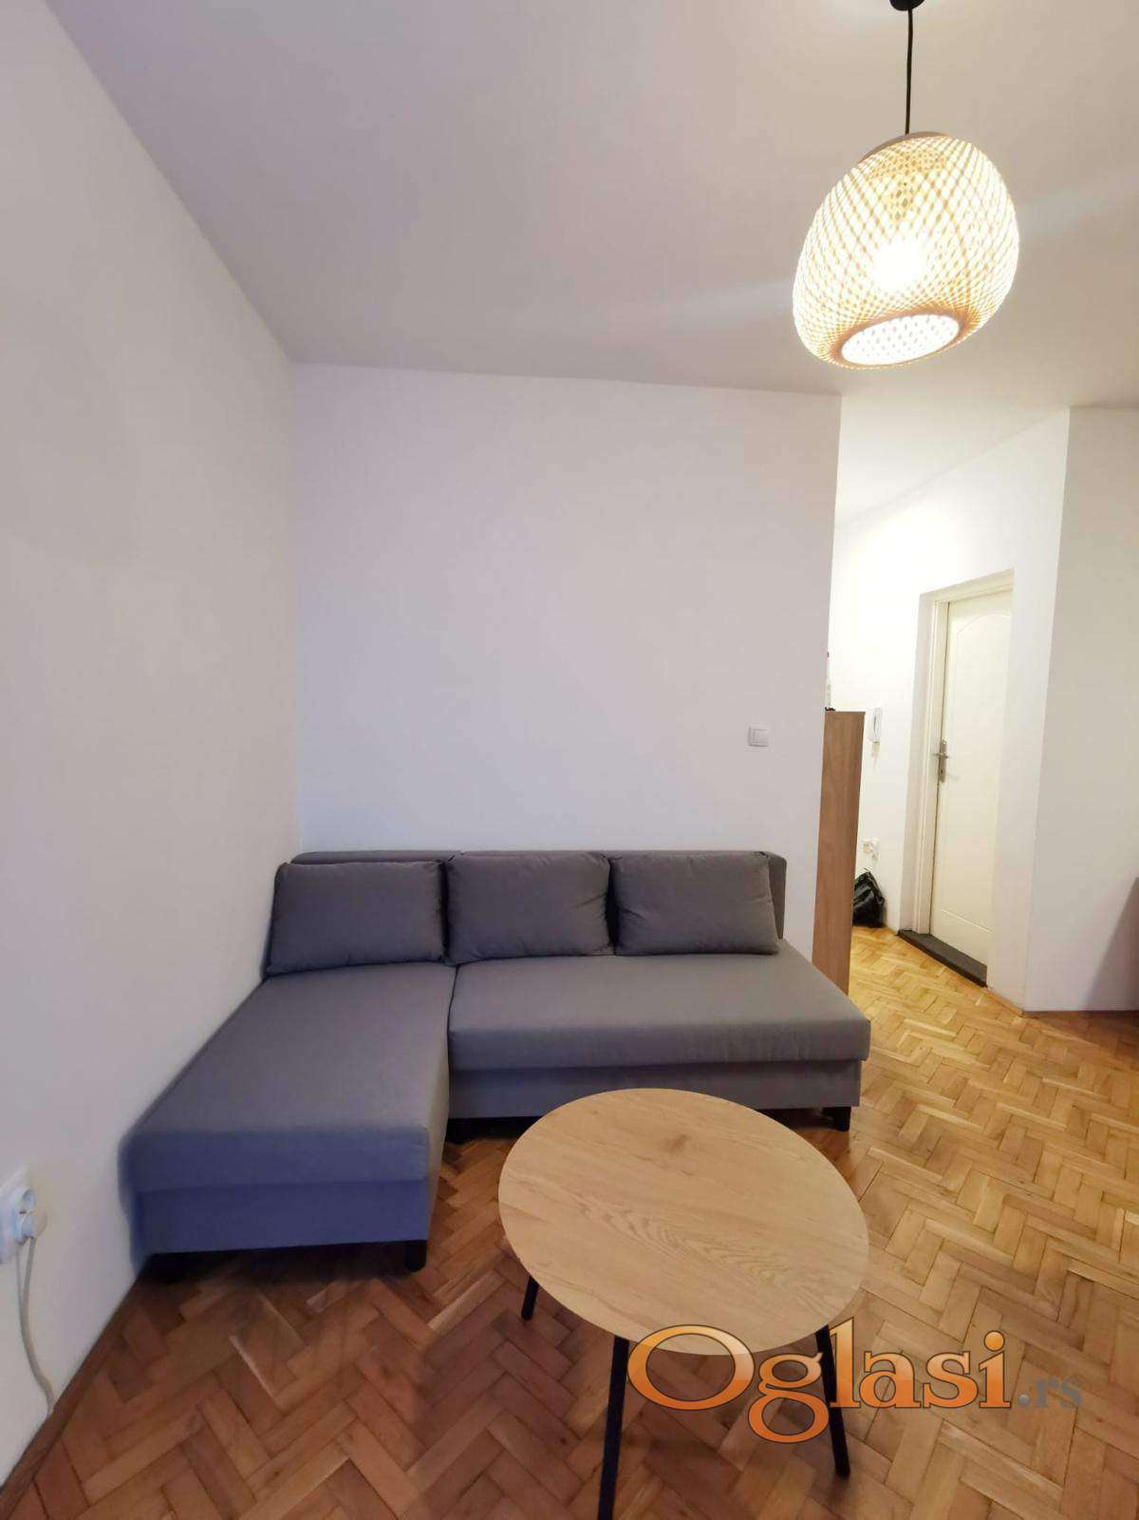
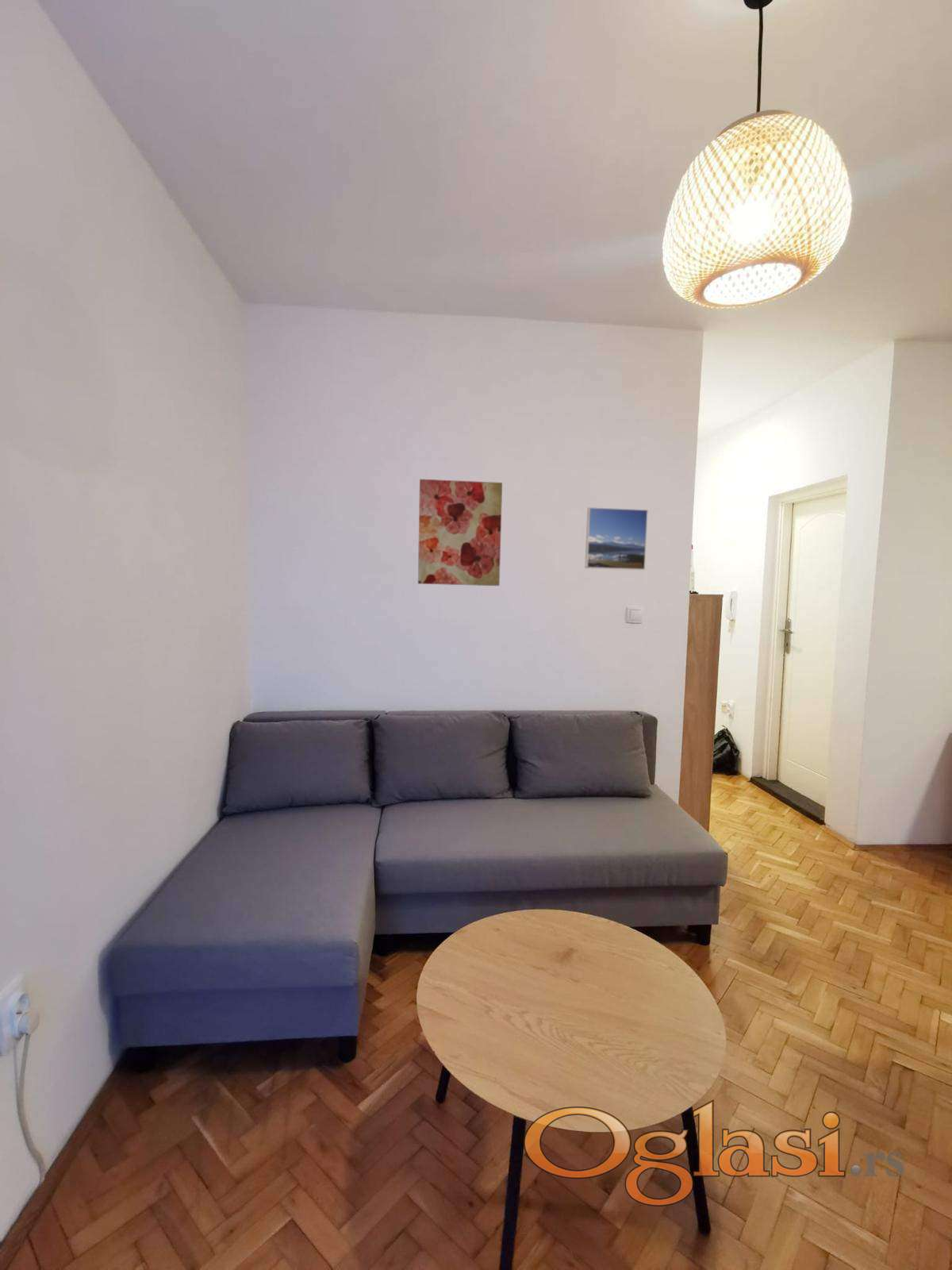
+ wall art (459, 533)
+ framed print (616, 539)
